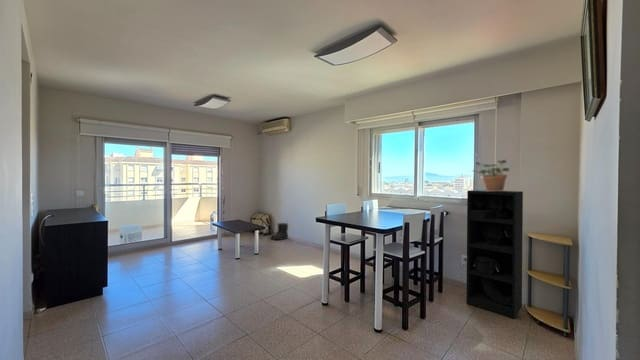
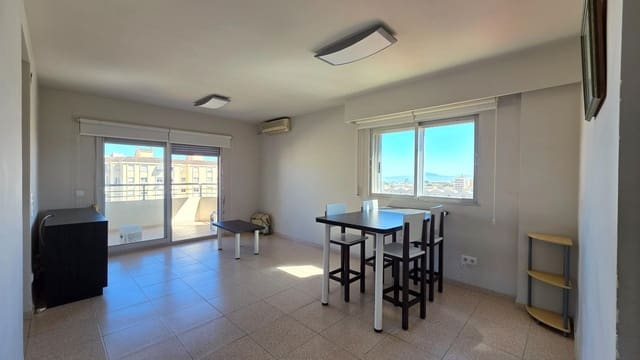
- shelving unit (494, 248)
- potted plant (492, 176)
- boots (279, 230)
